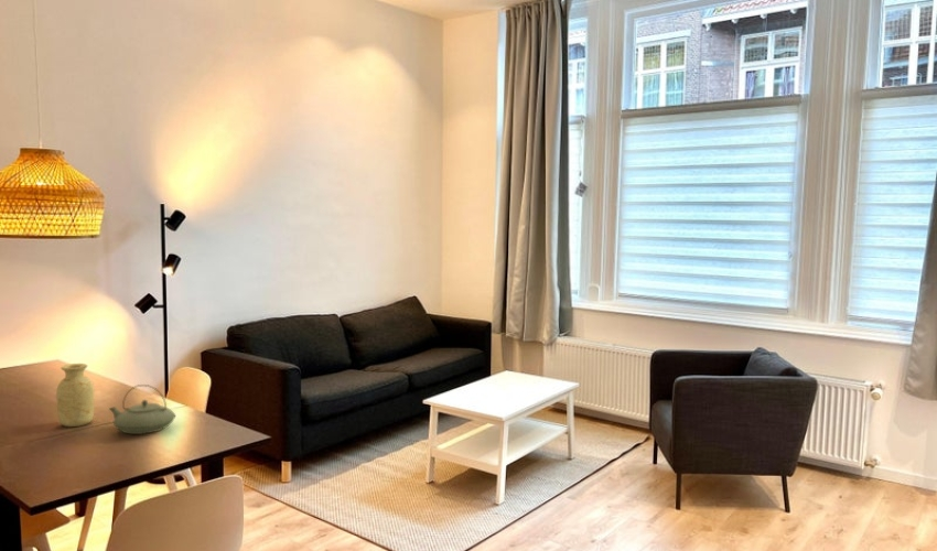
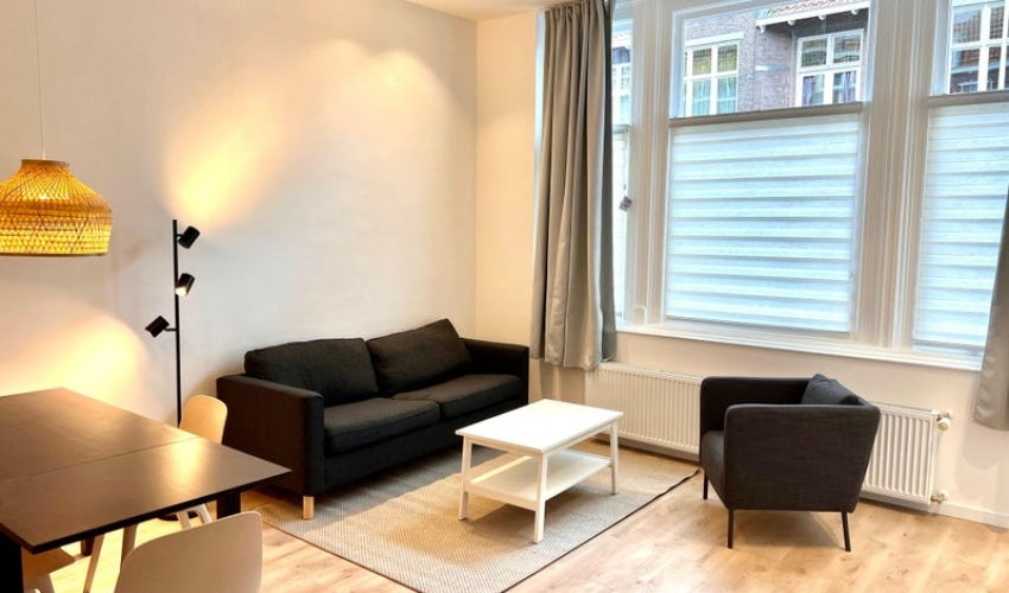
- teapot (140, 407)
- vase (75, 393)
